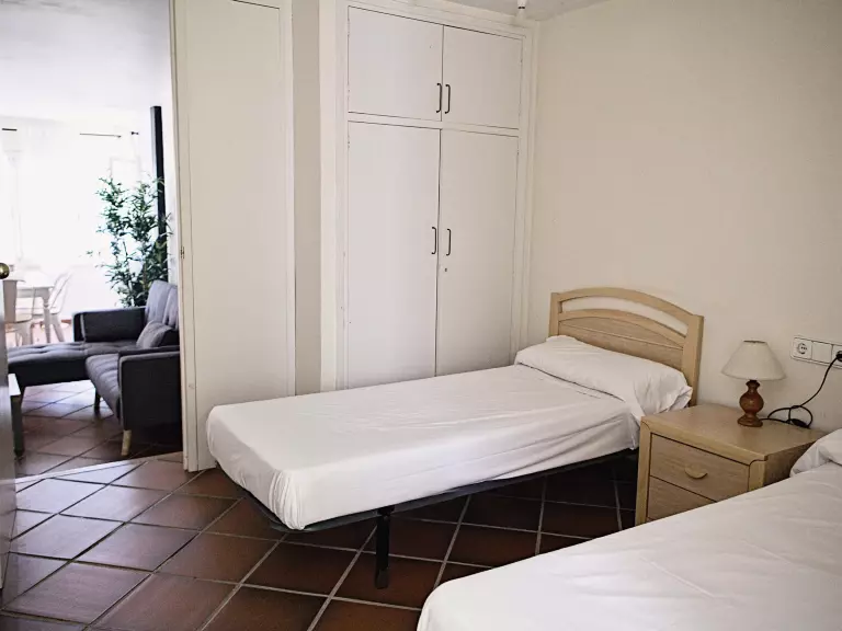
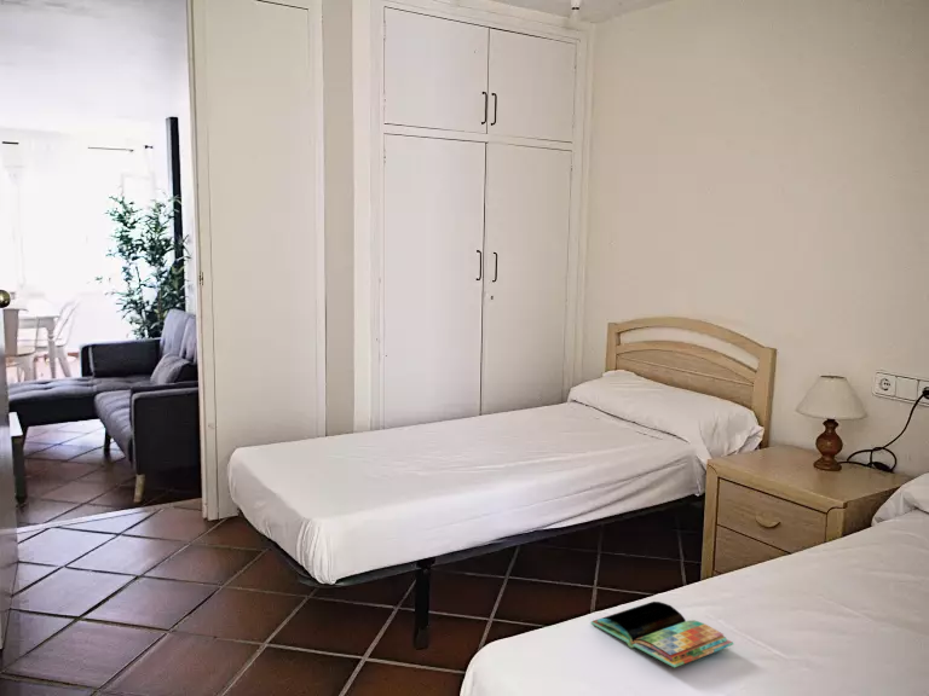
+ book (659, 630)
